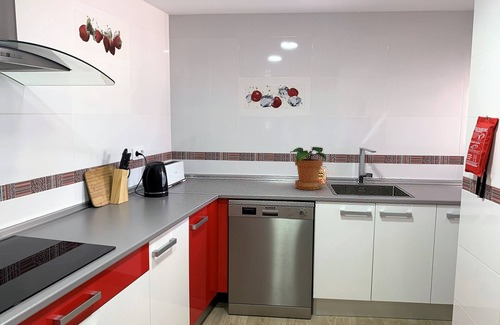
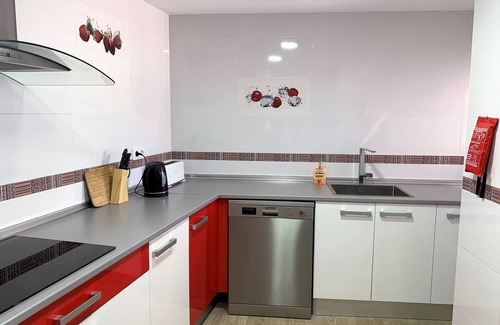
- potted plant (305, 167)
